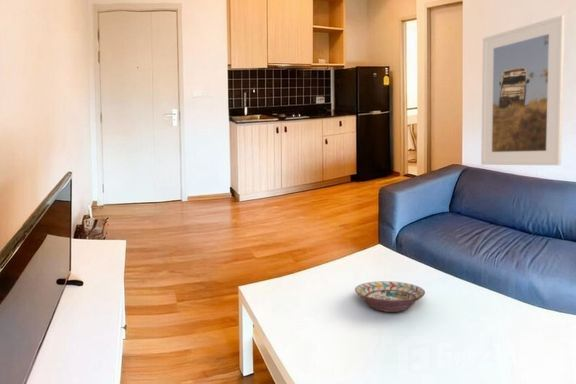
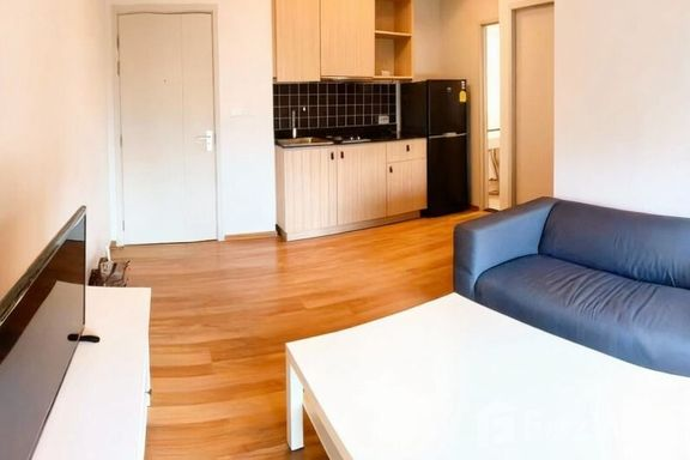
- decorative bowl (389, 298)
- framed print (519, 97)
